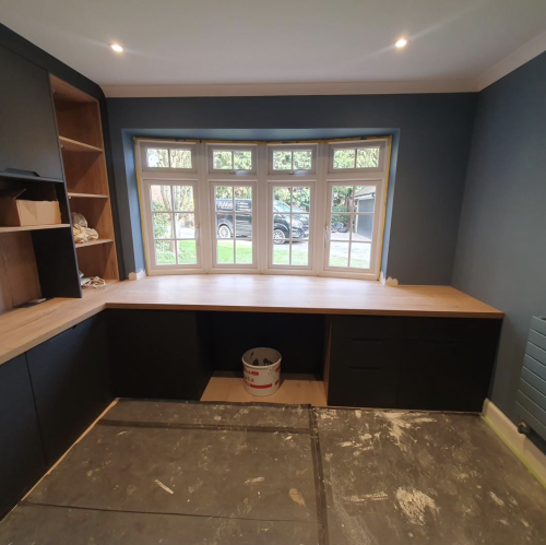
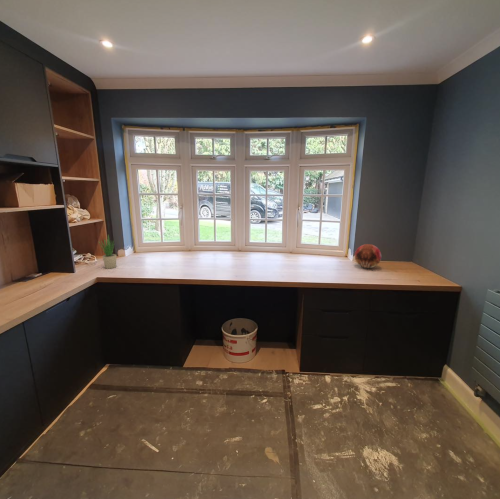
+ decorative orb (367, 256)
+ potted plant (107, 250)
